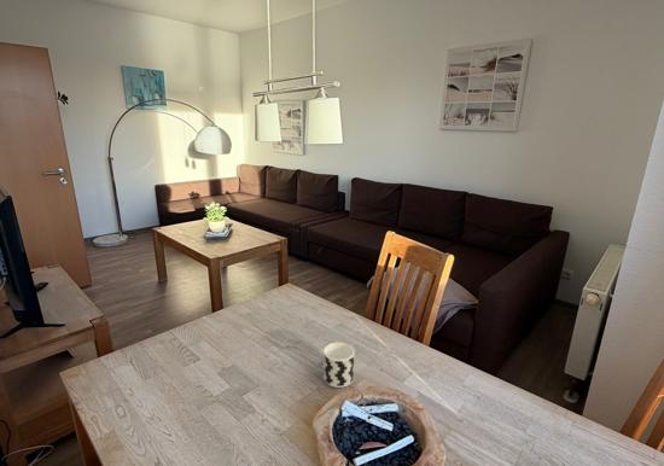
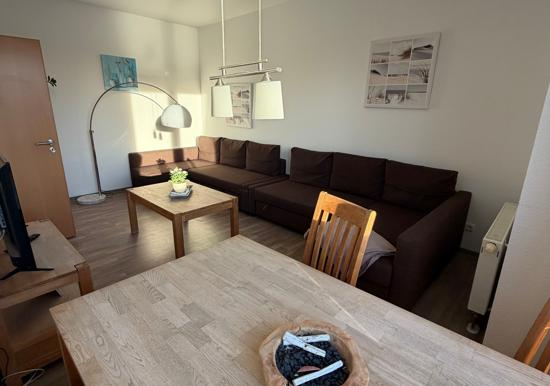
- cup (338, 361)
